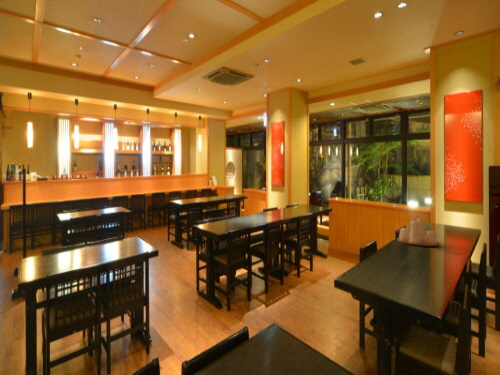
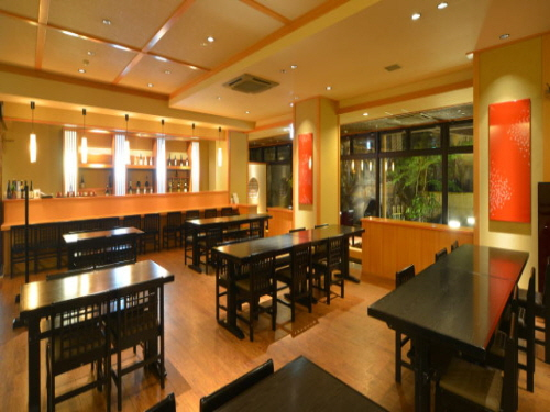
- condiment set (417, 228)
